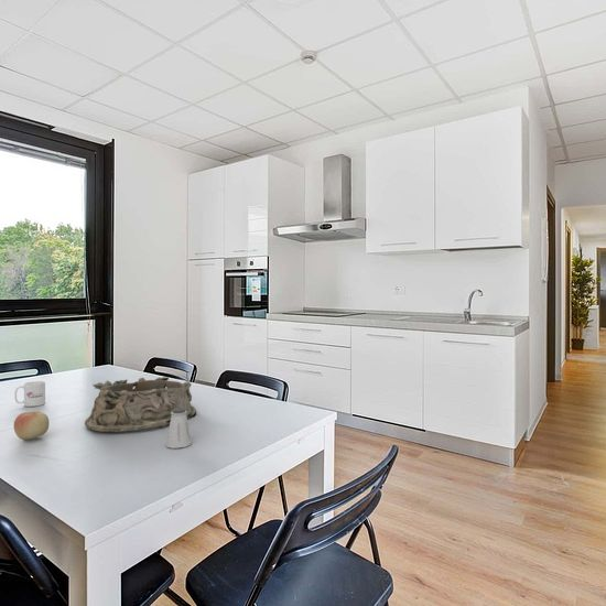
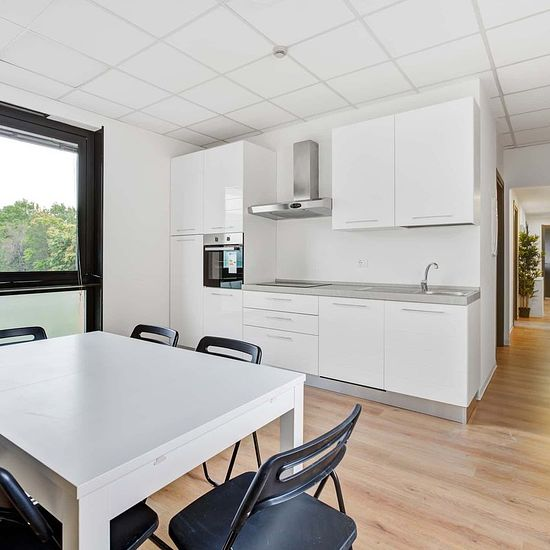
- apple (32, 425)
- mug (30, 393)
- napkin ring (141, 399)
- saltshaker (178, 426)
